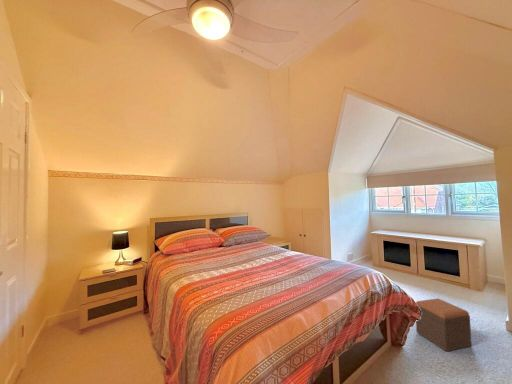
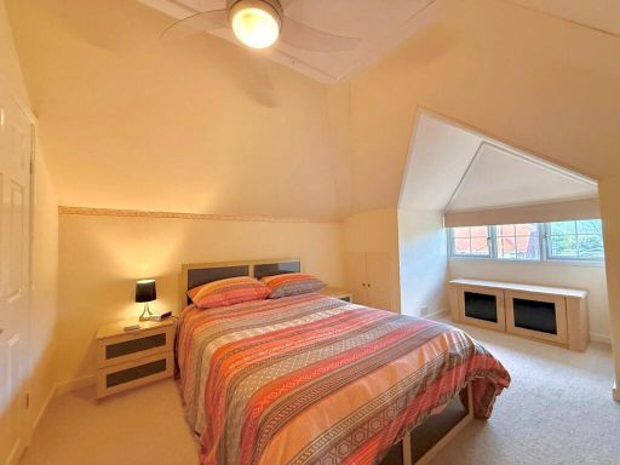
- footstool (441, 321)
